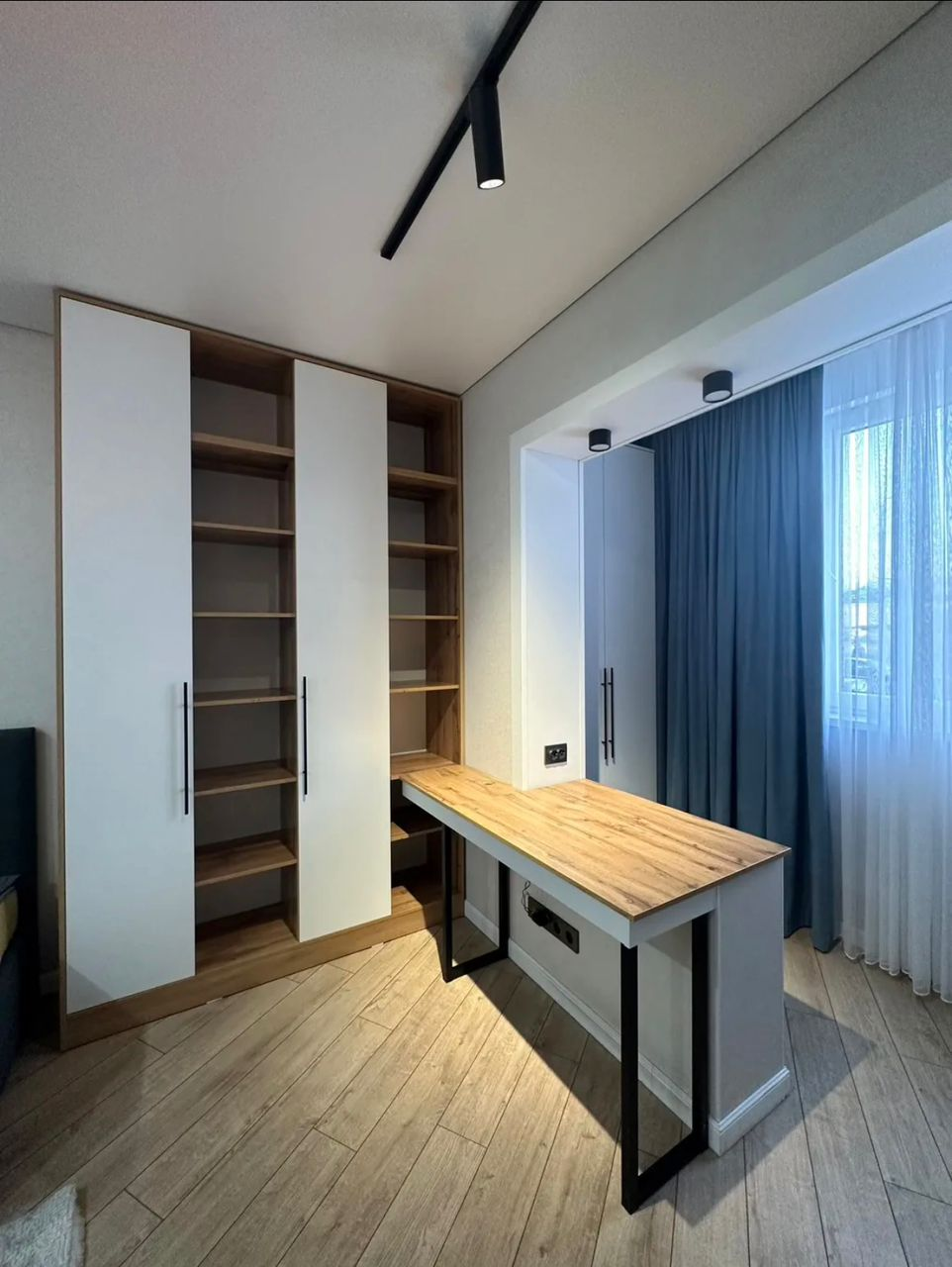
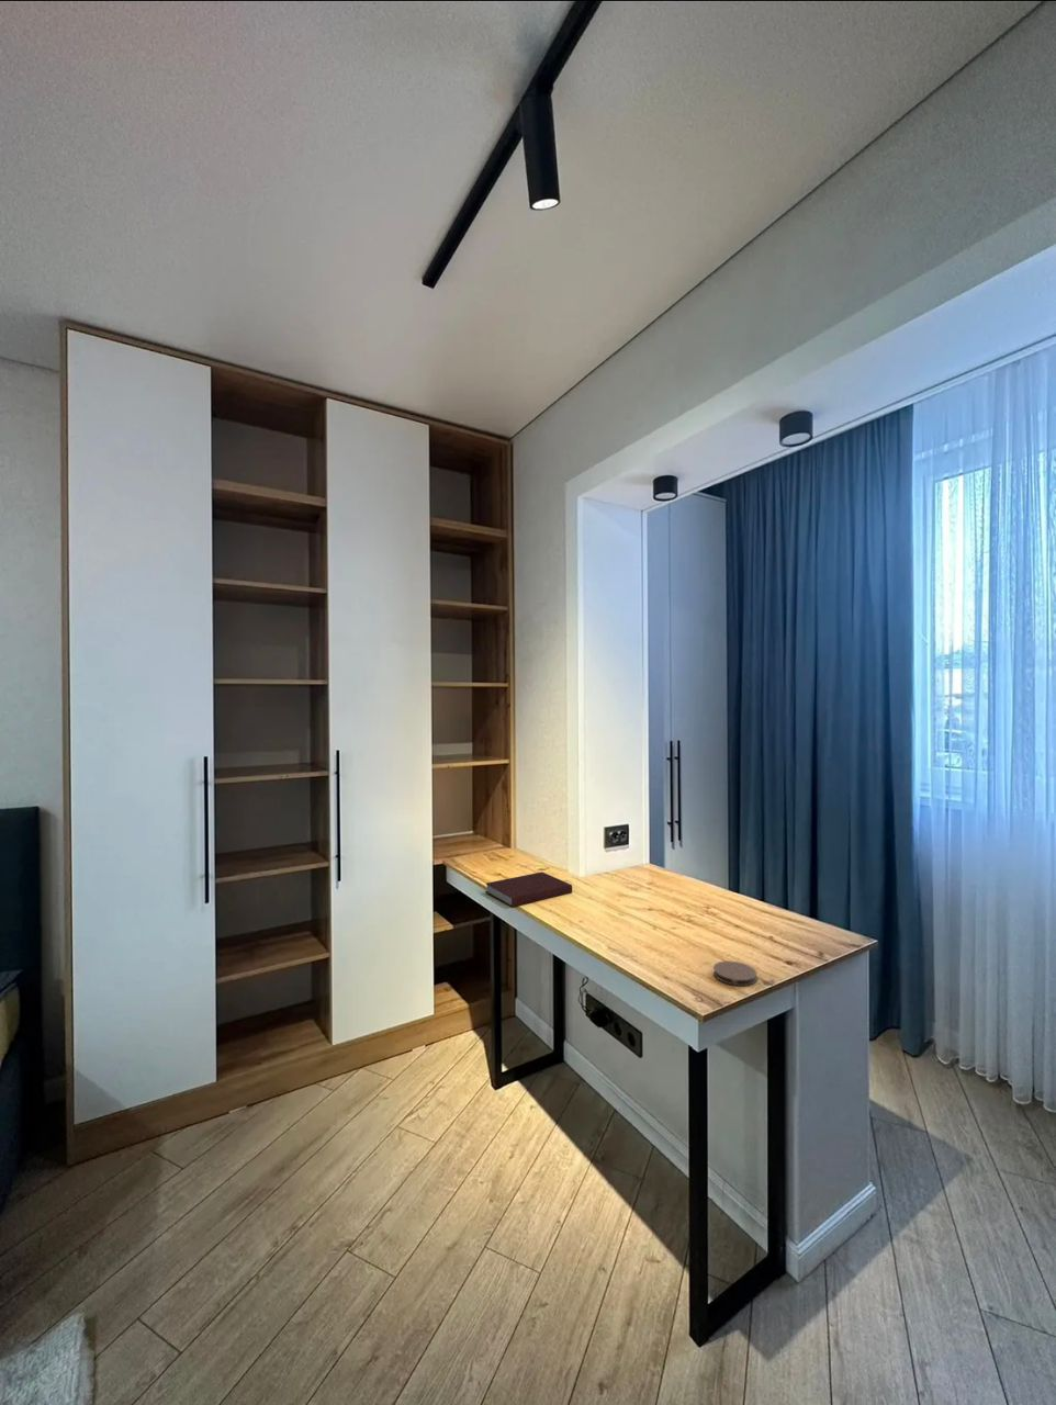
+ notebook (528, 888)
+ coaster (734, 973)
